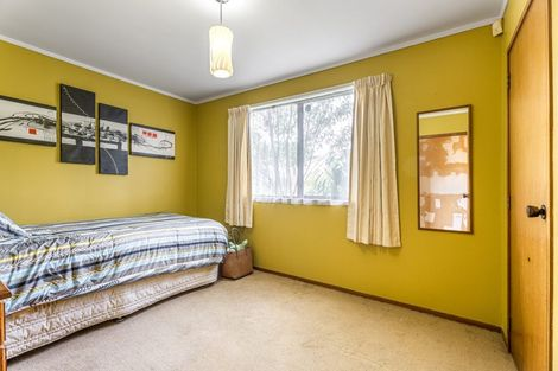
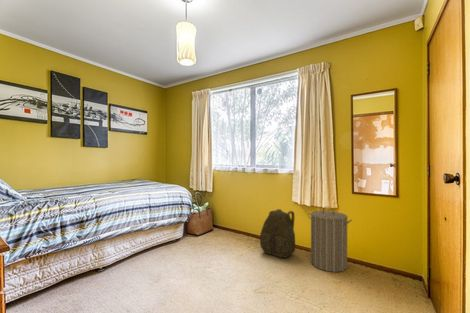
+ backpack (279, 231)
+ laundry hamper (328, 235)
